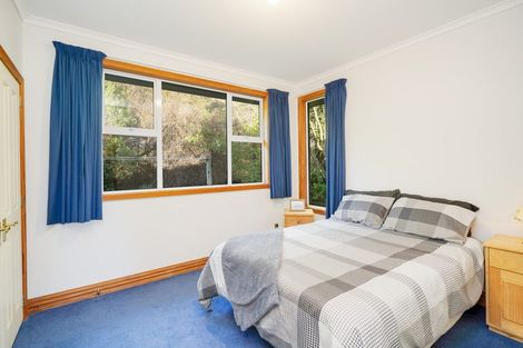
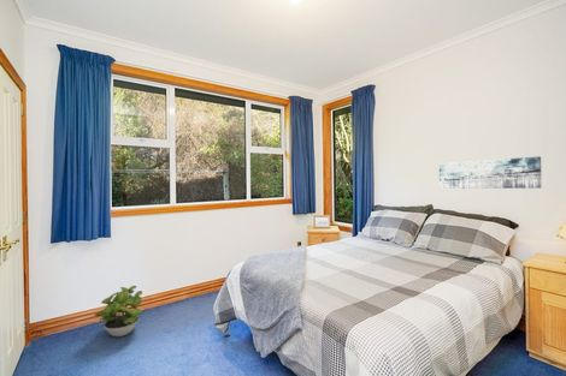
+ potted plant (119, 310)
+ wall art (484, 174)
